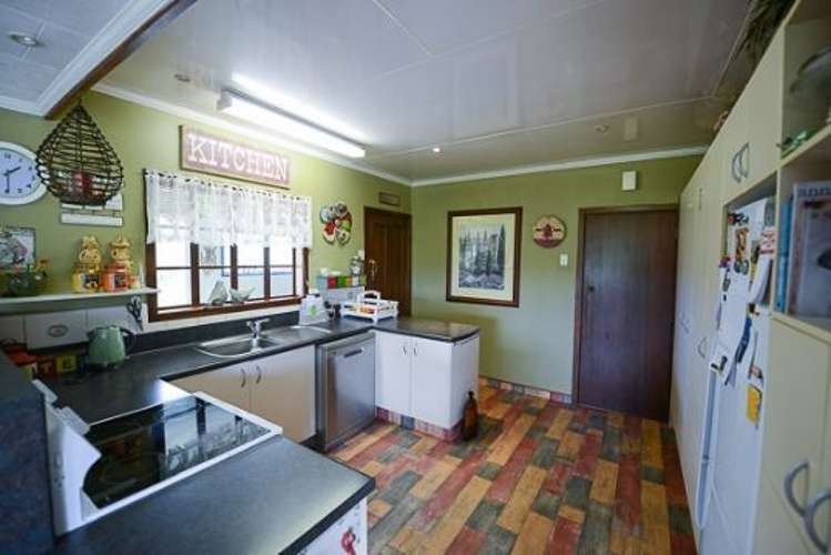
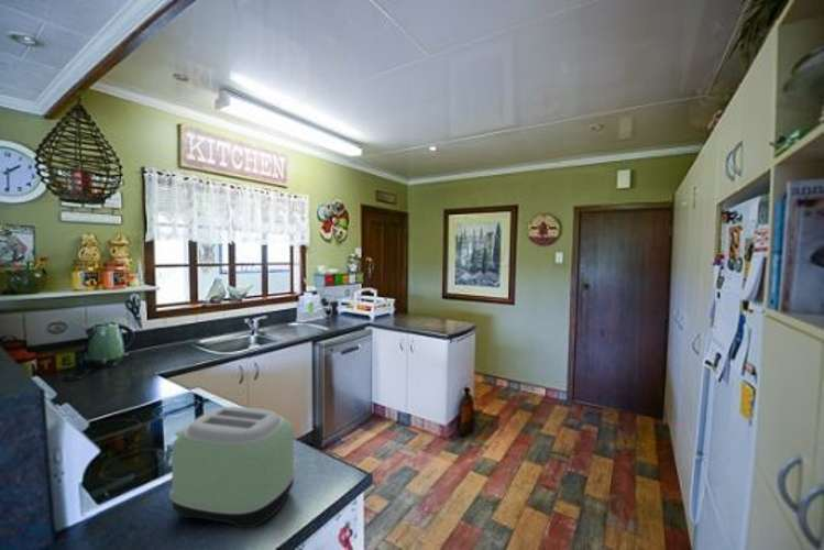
+ toaster (231, 459)
